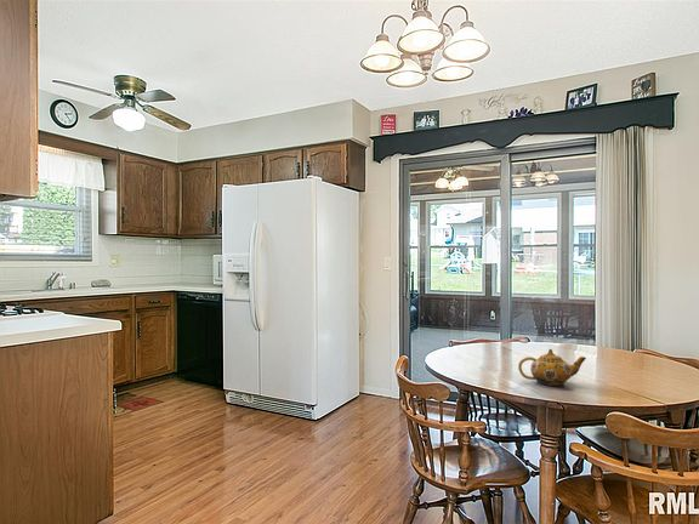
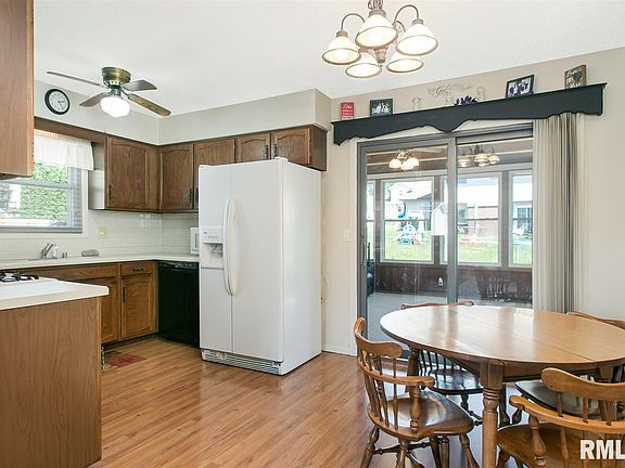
- teapot (551, 365)
